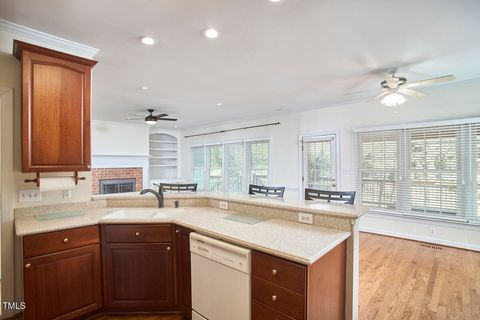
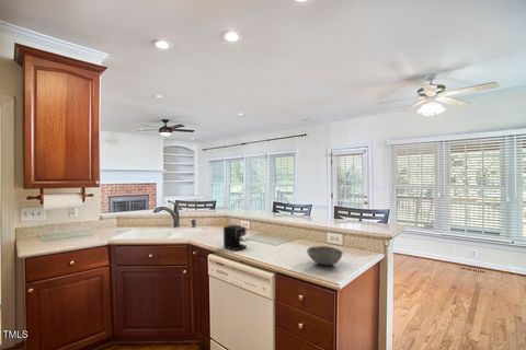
+ bowl (324, 257)
+ coffee maker (242, 234)
